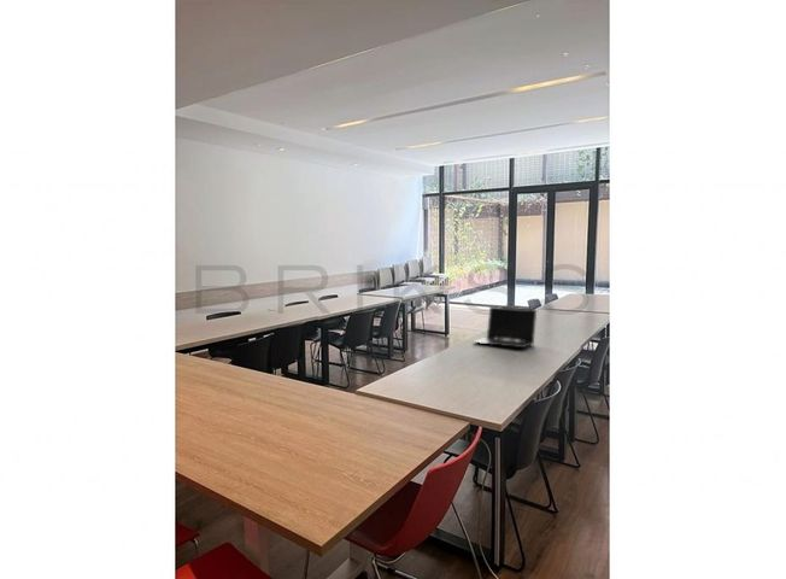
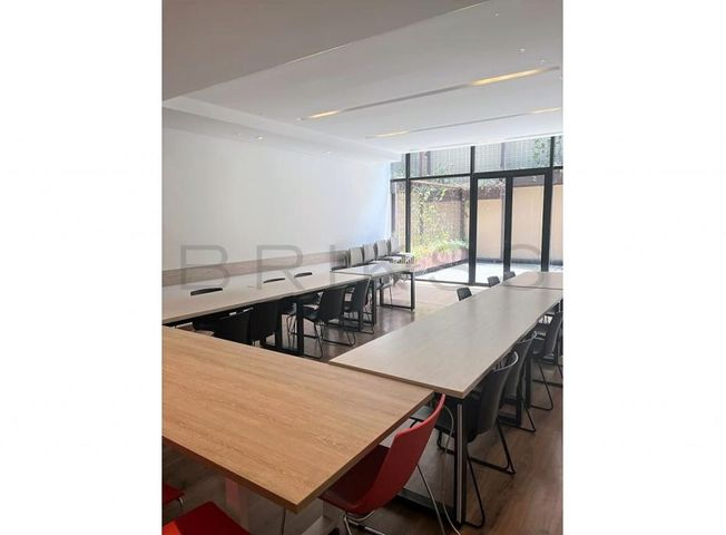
- laptop computer (504, 326)
